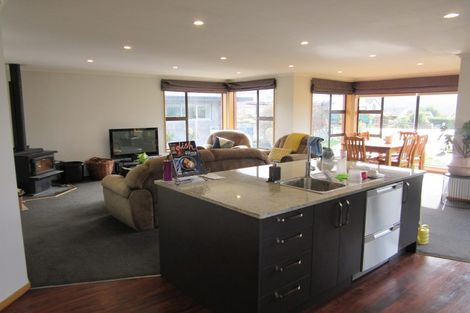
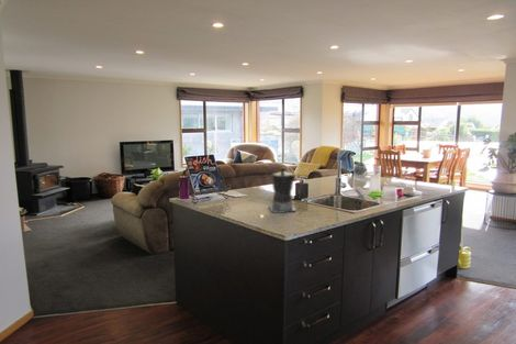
+ coffee maker (282, 188)
